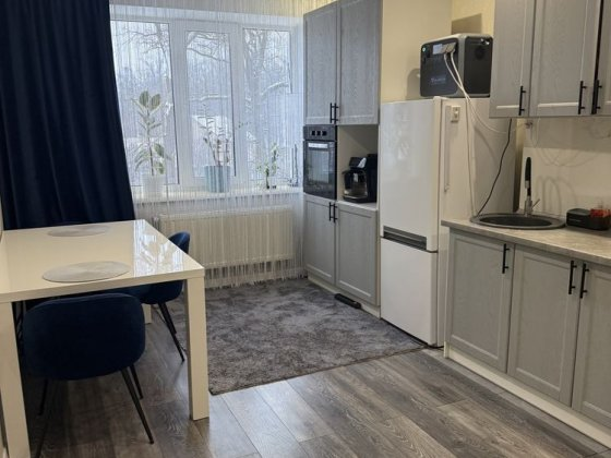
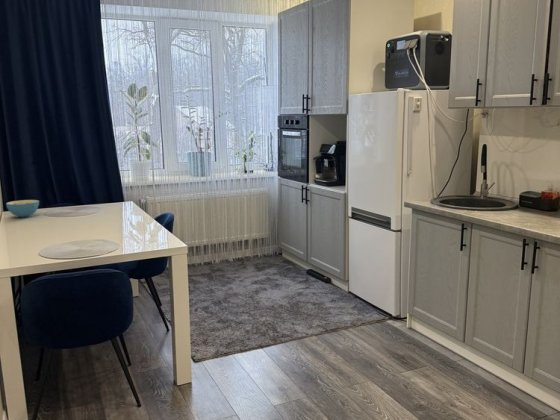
+ cereal bowl (23, 209)
